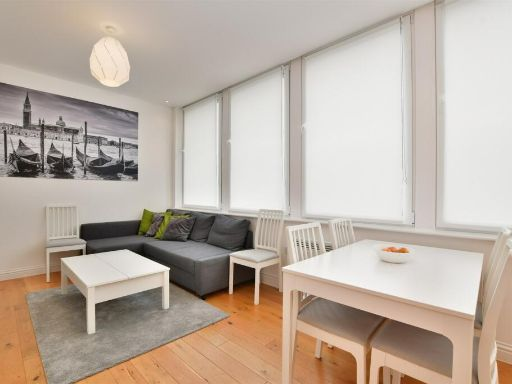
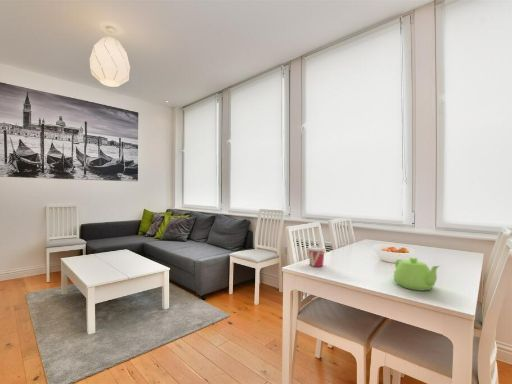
+ cup (316, 256)
+ teapot (415, 272)
